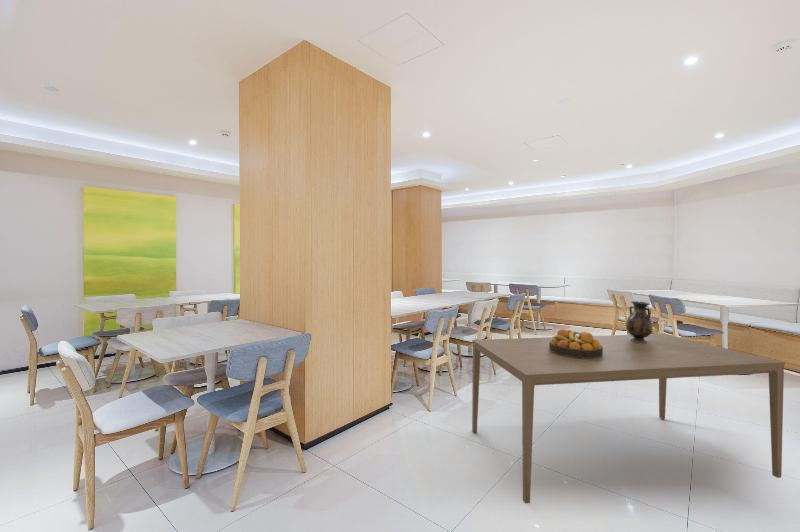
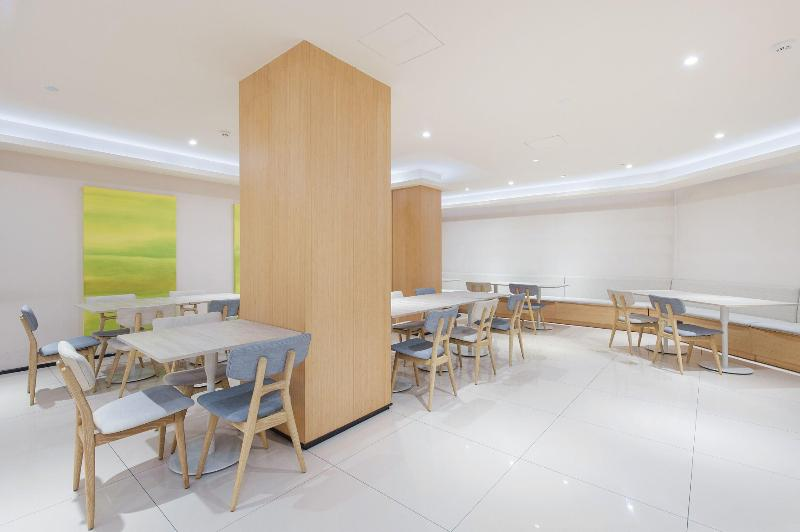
- dining table (606, 381)
- fruit bowl (575, 340)
- vase (639, 321)
